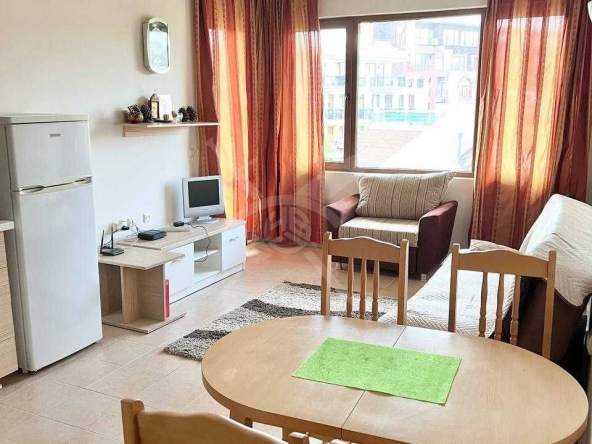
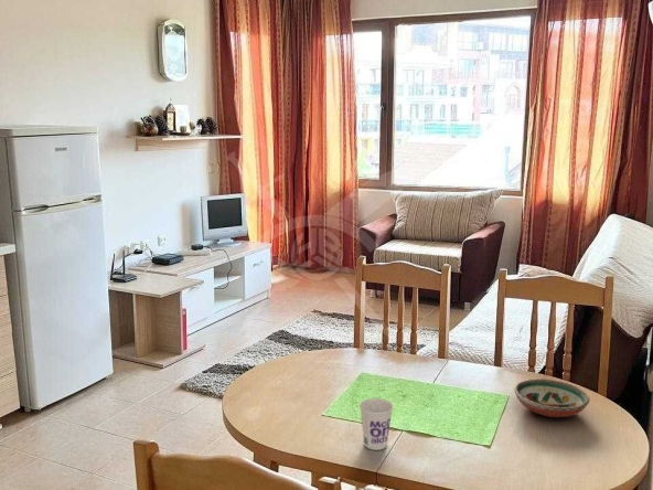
+ cup (375, 424)
+ decorative bowl (550, 401)
